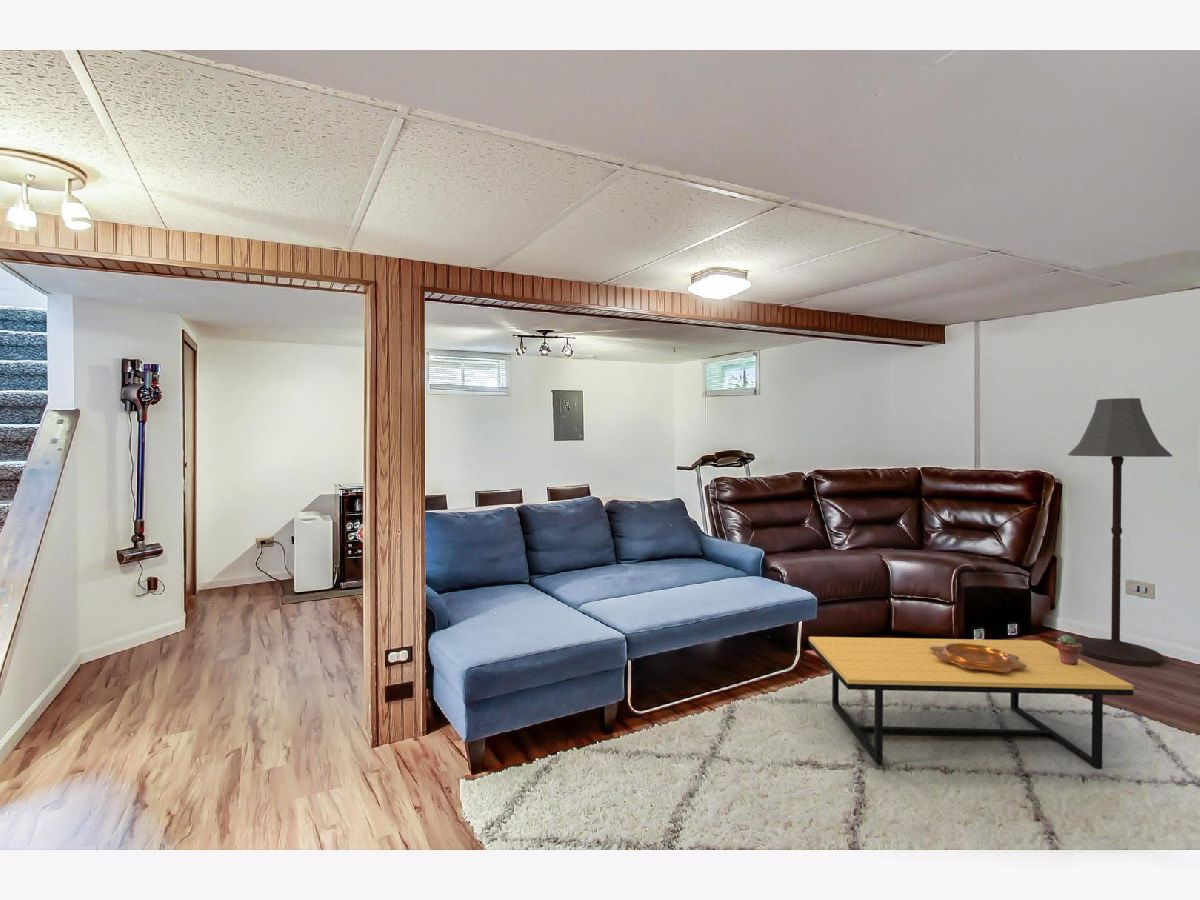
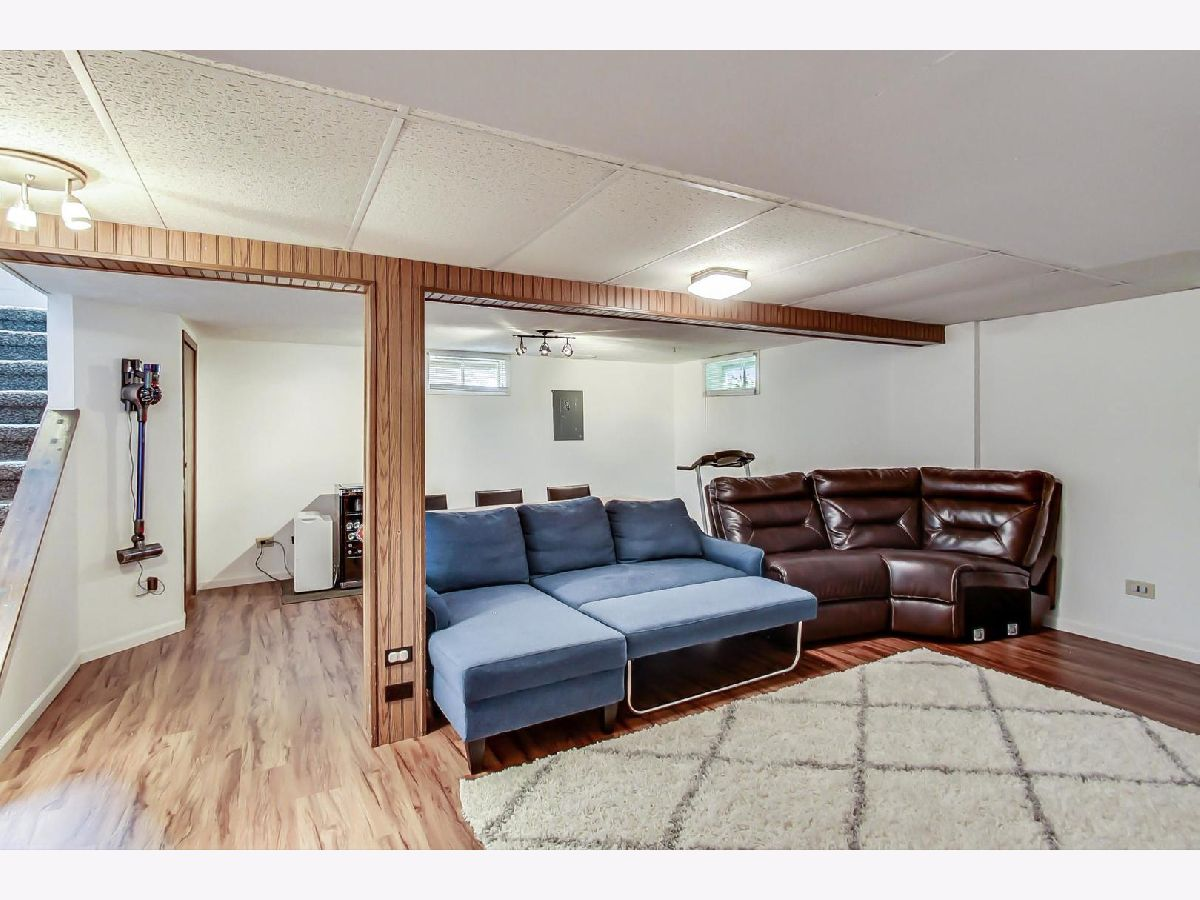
- decorative bowl (976, 656)
- potted succulent (1068, 648)
- floor lamp (1116, 526)
- coffee table (952, 691)
